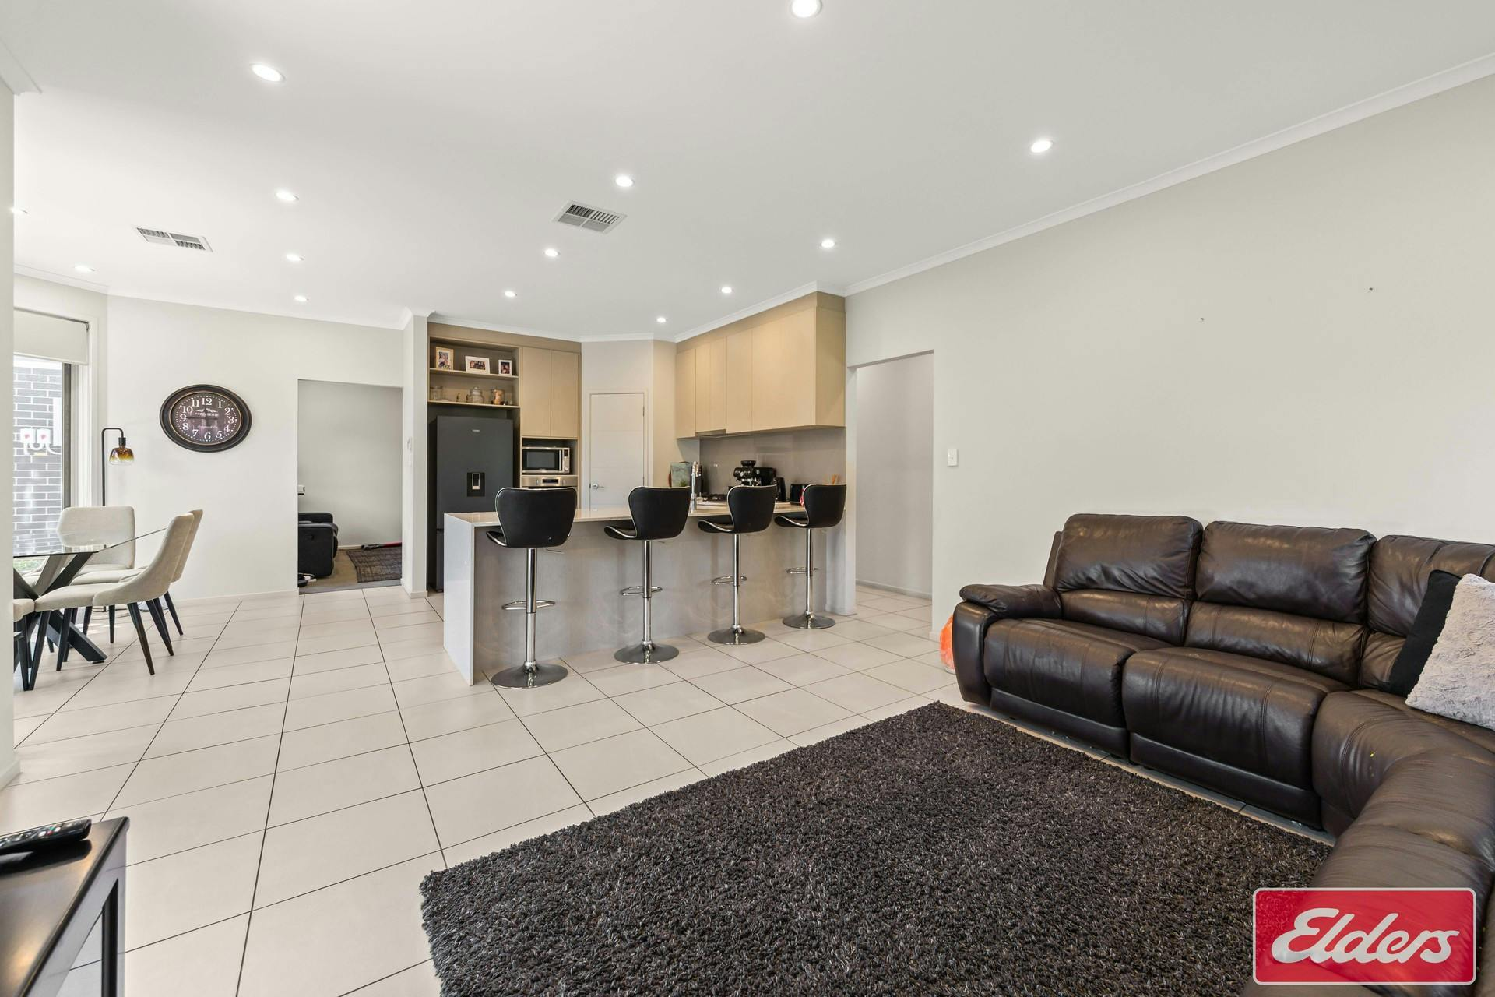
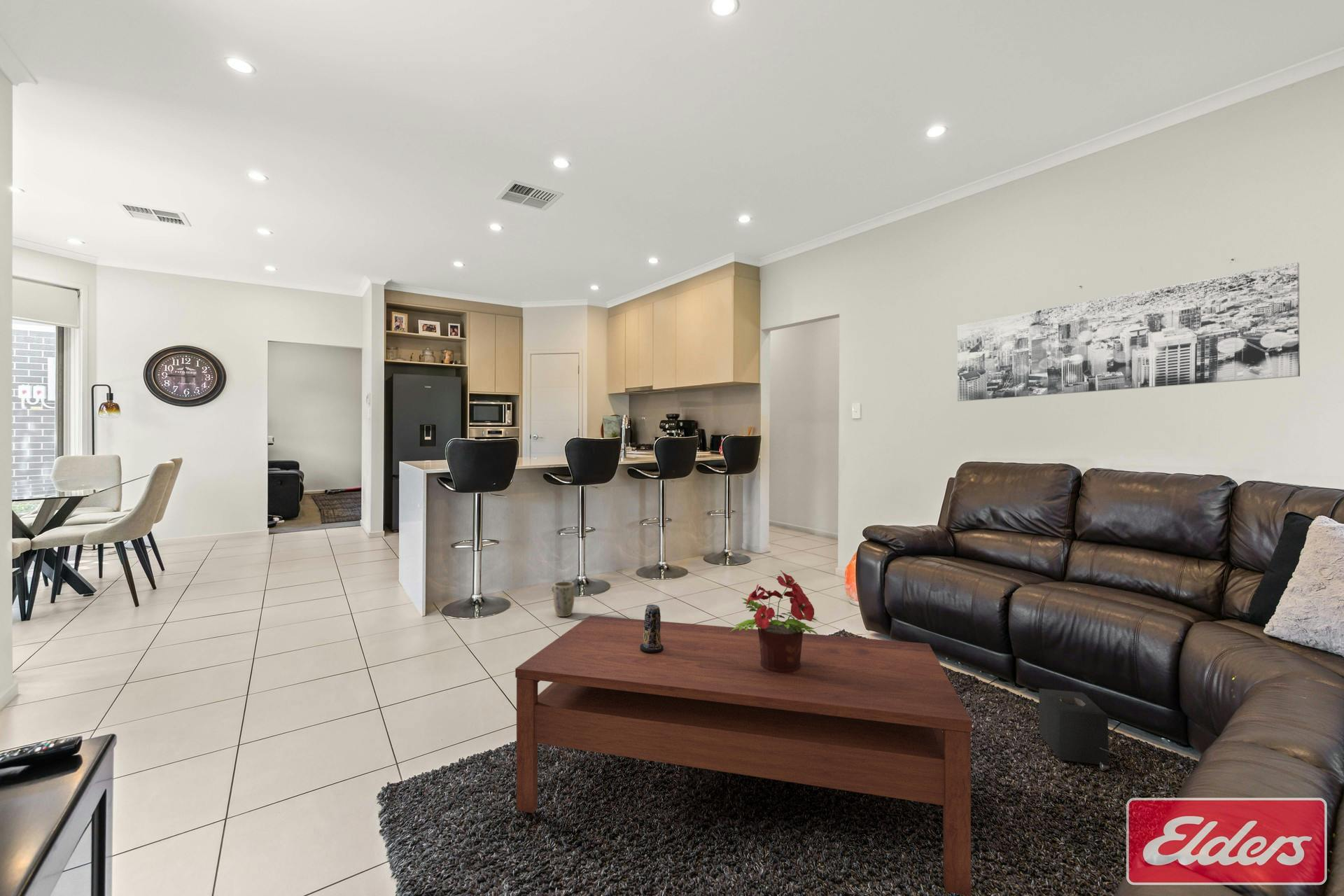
+ wall art (1095, 346)
+ coffee table (734, 722)
+ plant pot (564, 599)
+ candle (651, 626)
+ potted plant (781, 615)
+ speaker (1072, 720)
